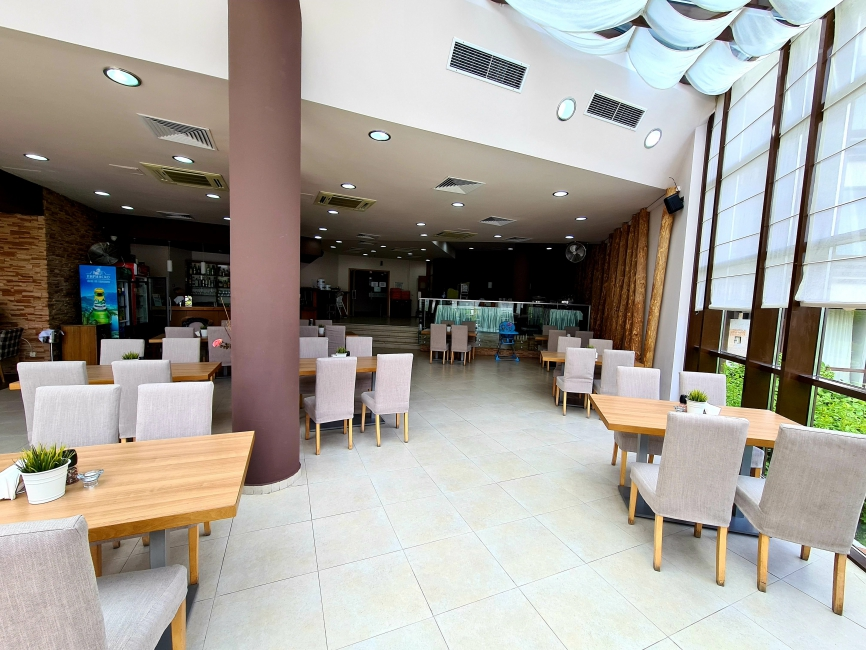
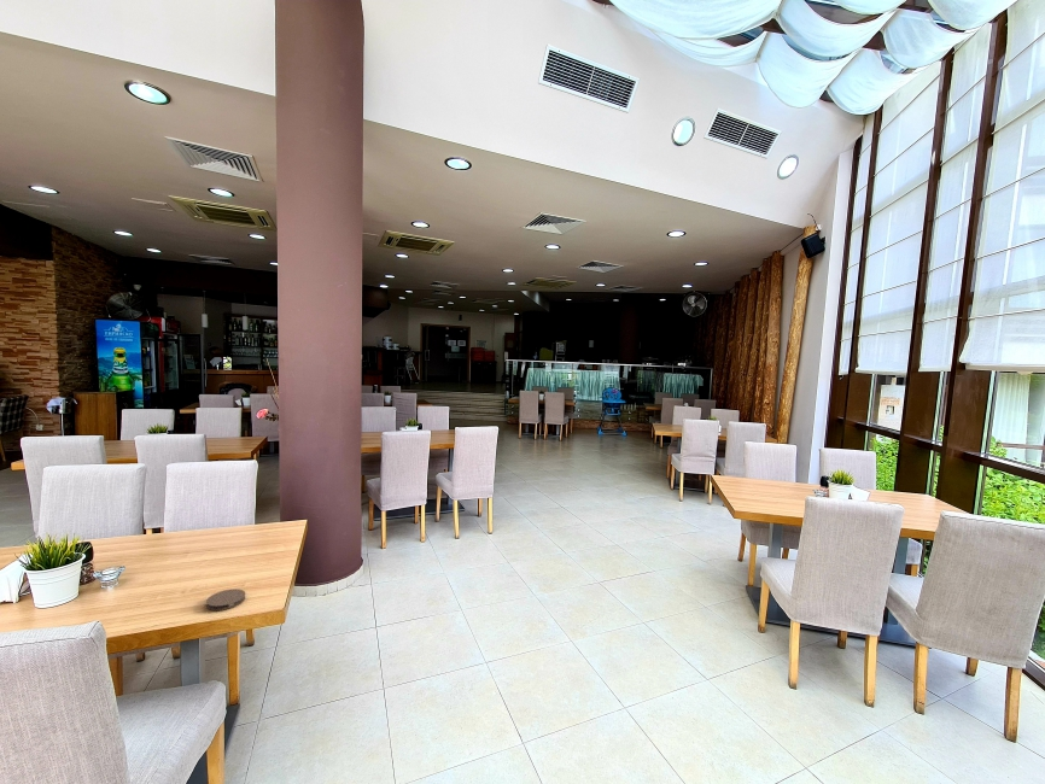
+ coaster (226, 598)
